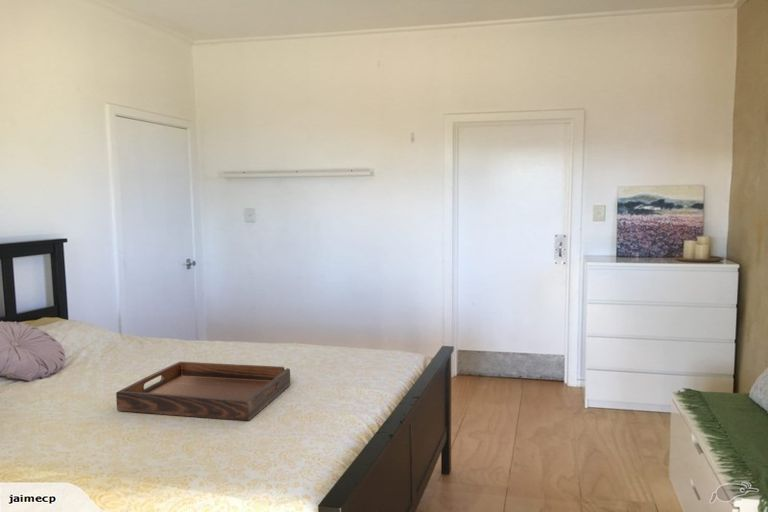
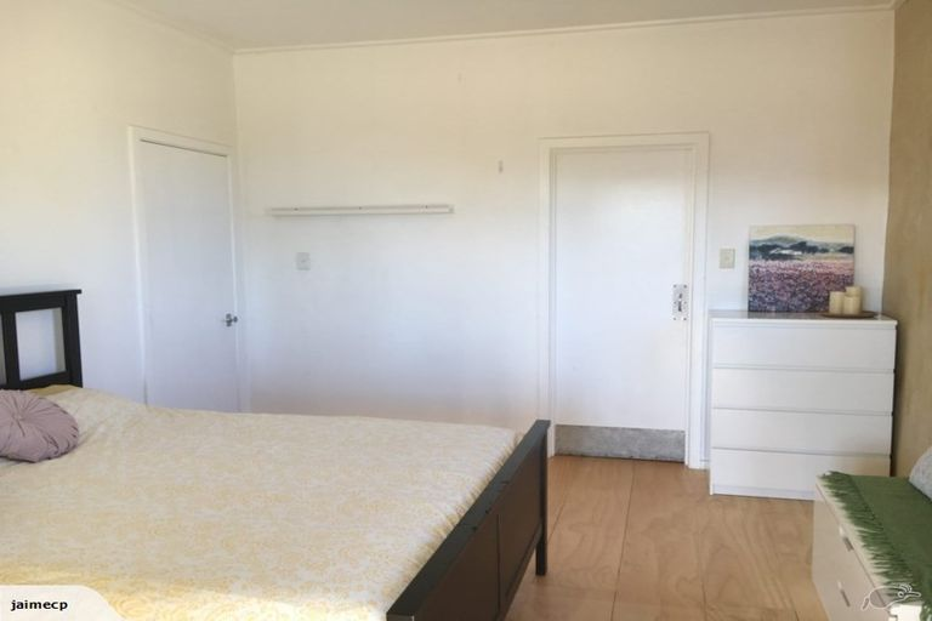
- serving tray (210, 387)
